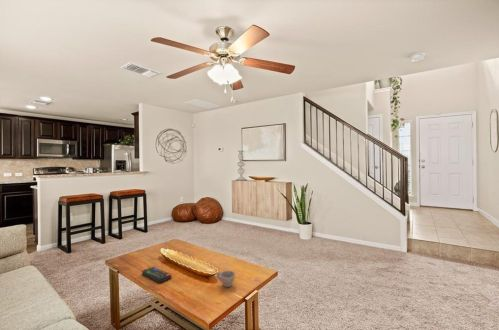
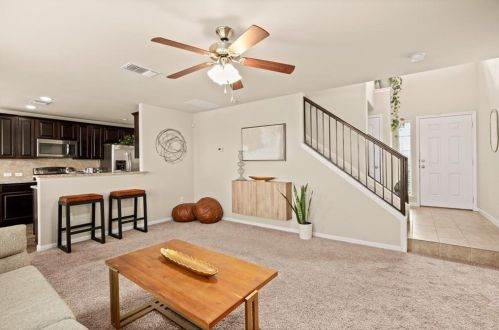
- remote control (156, 274)
- cup (225, 279)
